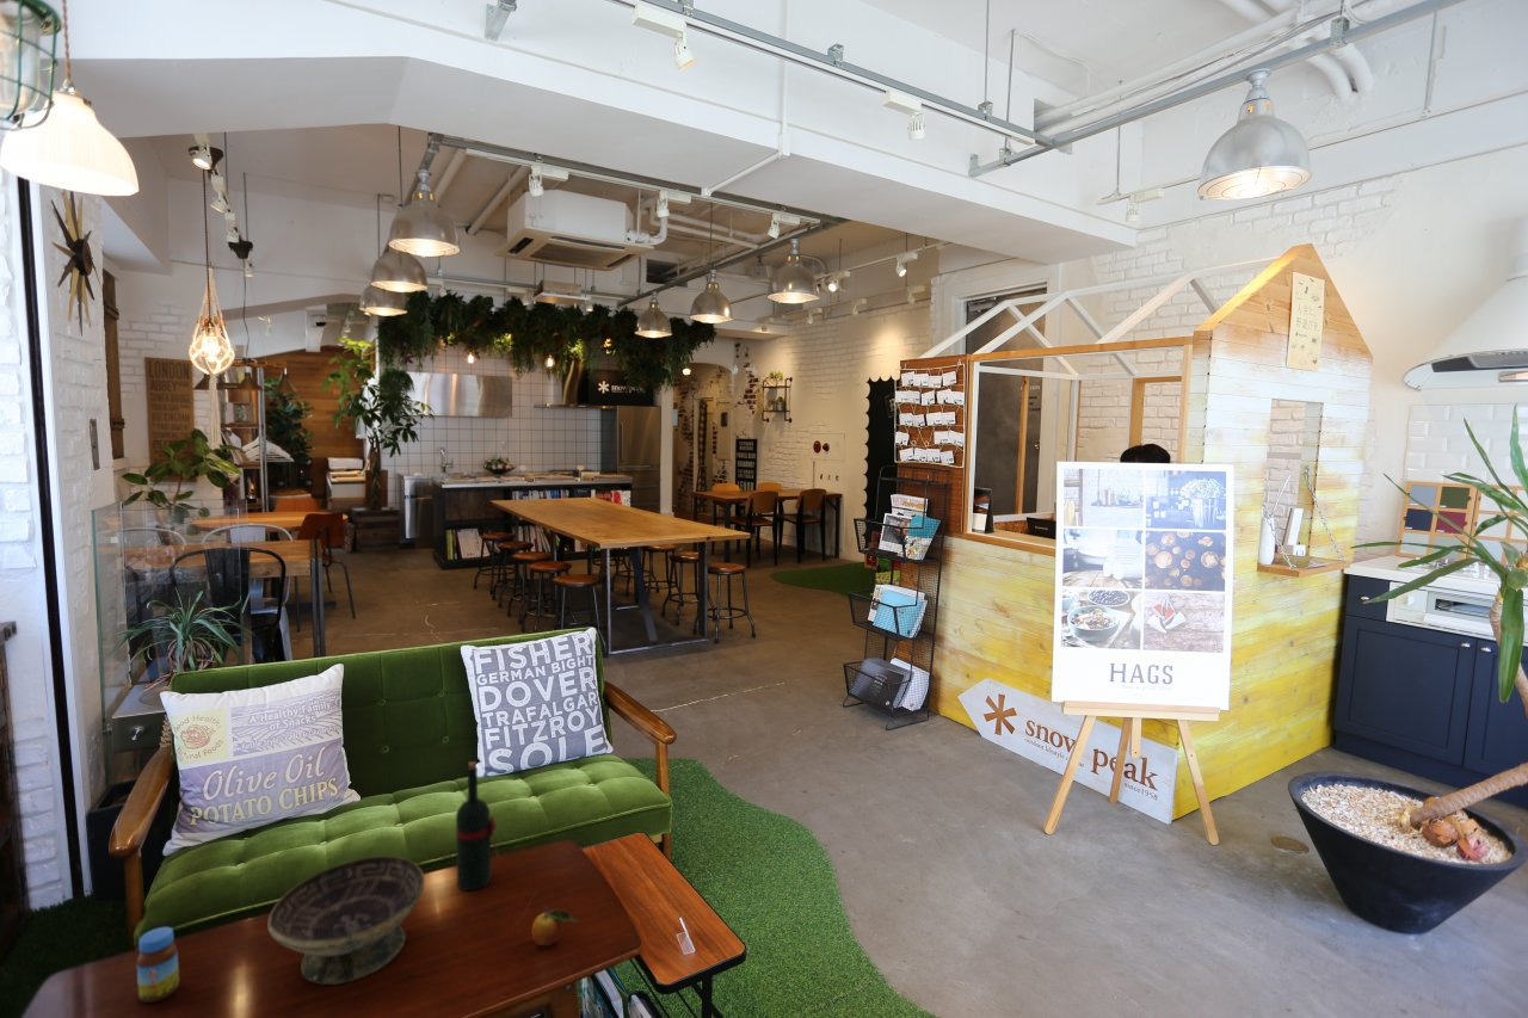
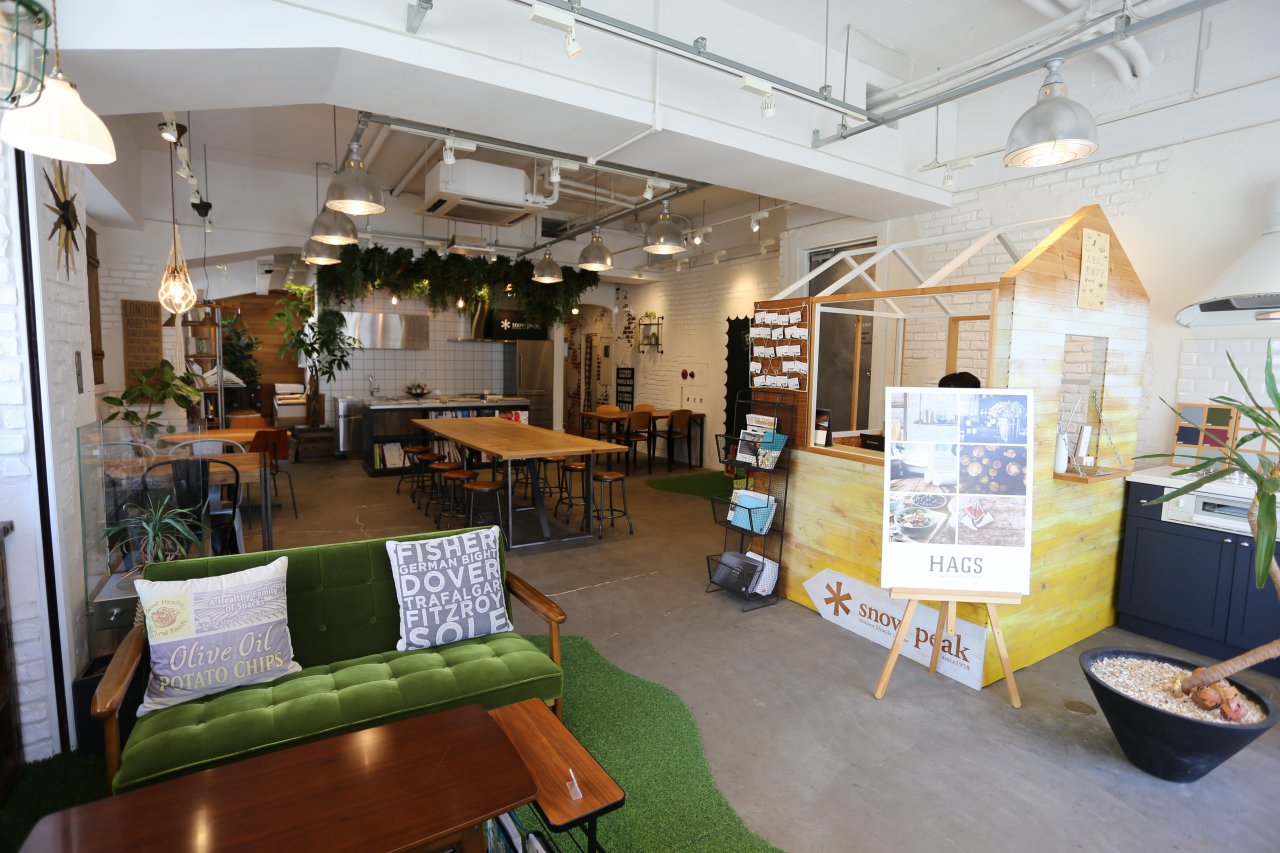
- fruit (555, 923)
- wine bottle (478, 821)
- jar (158, 963)
- decorative bowl (350, 924)
